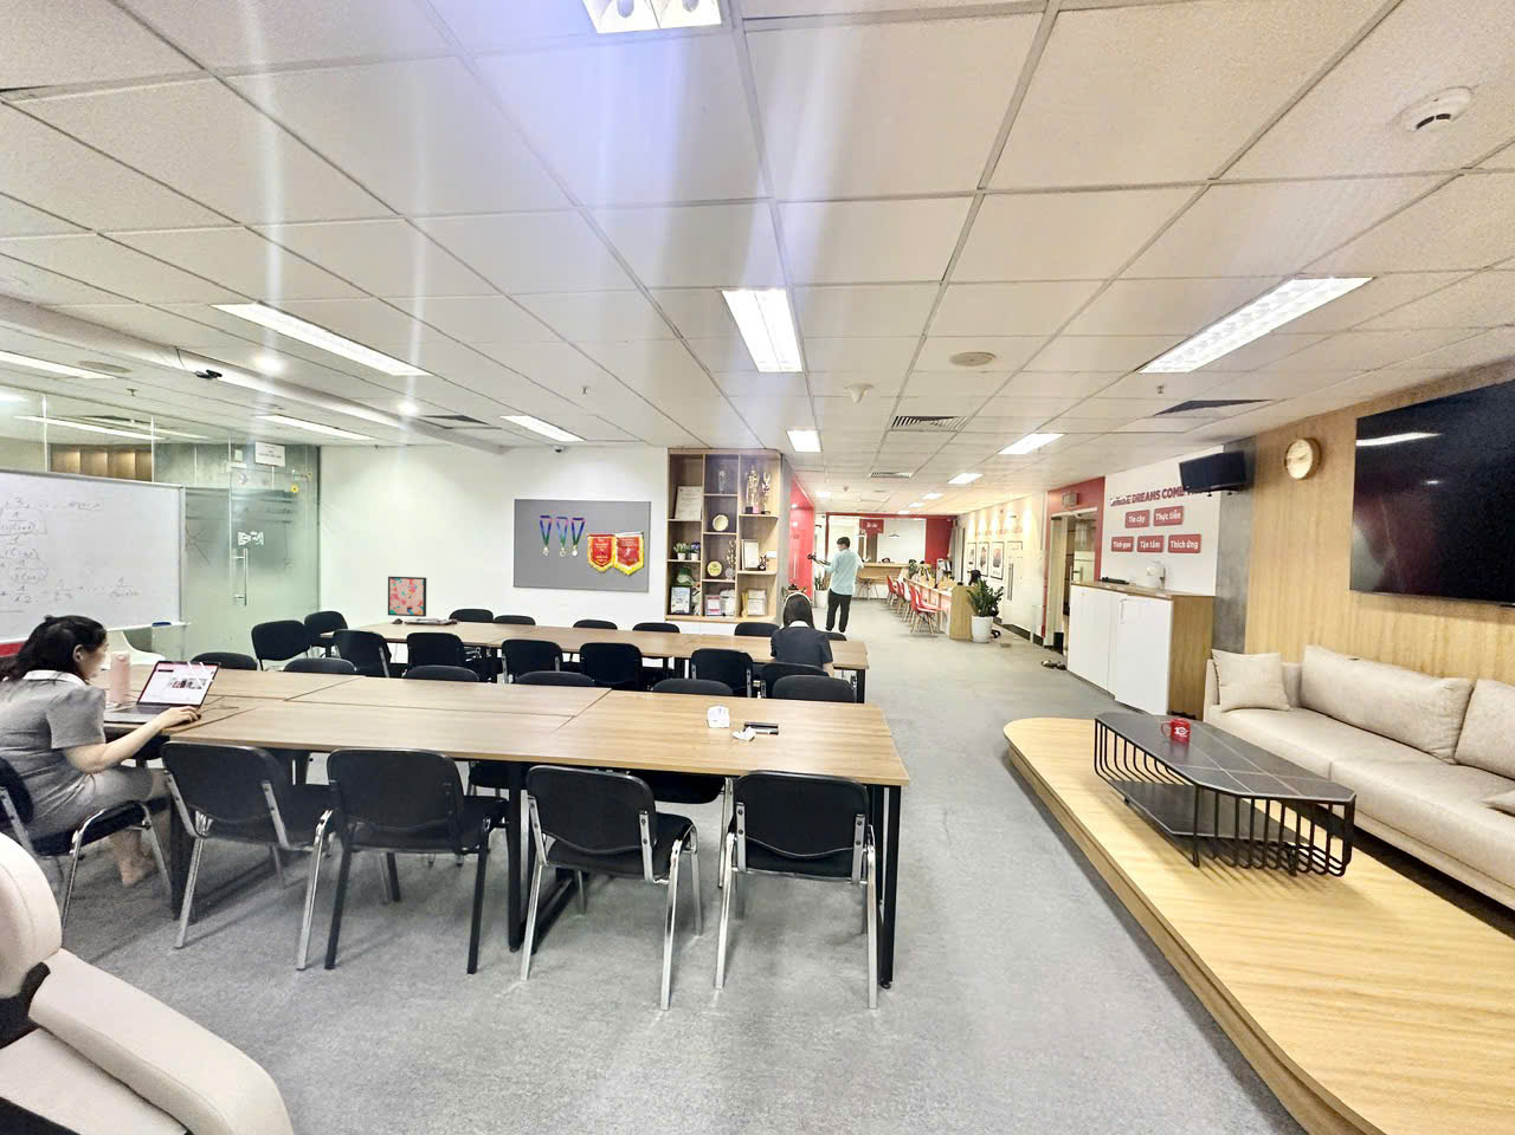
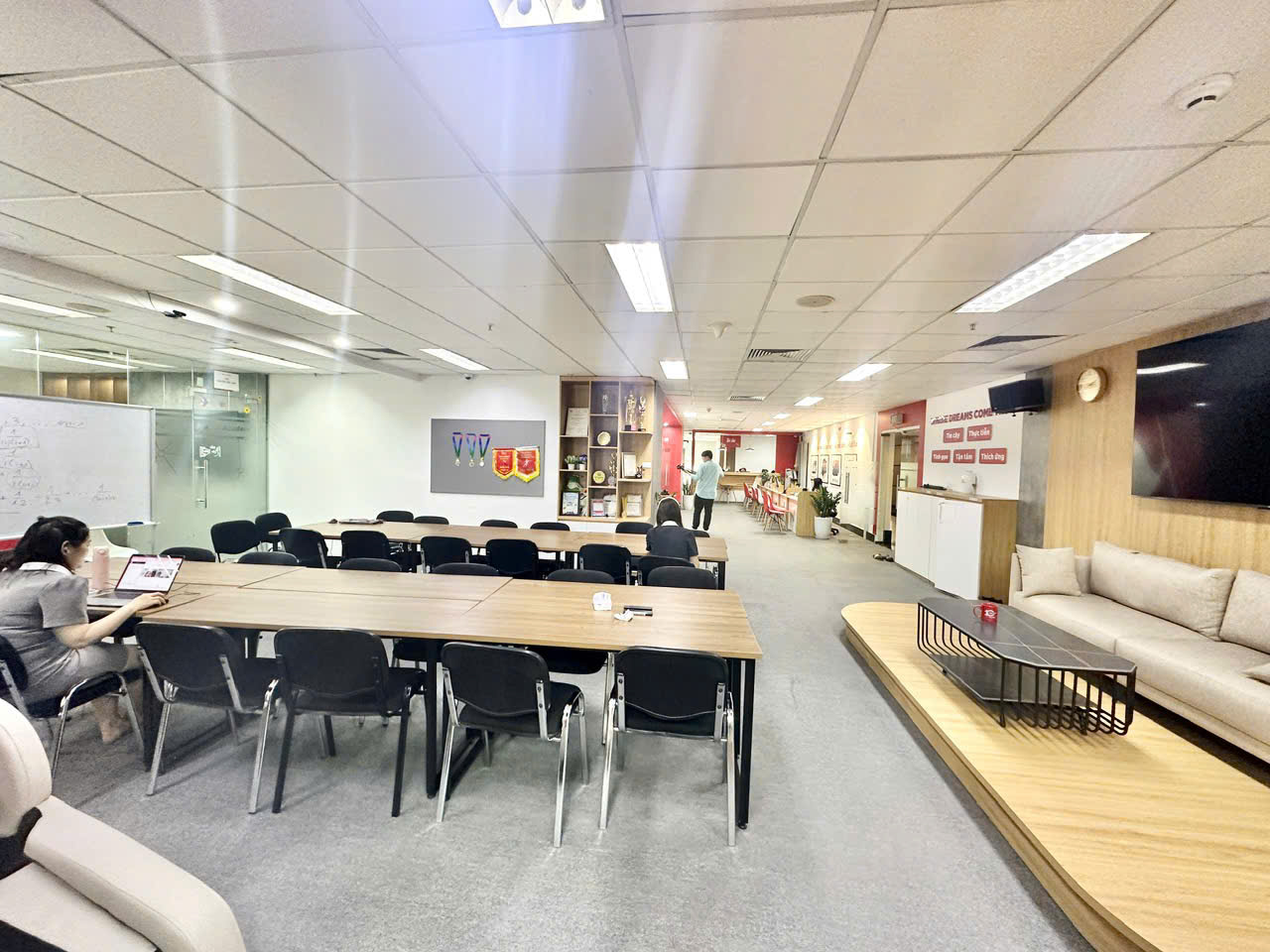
- wall art (407, 596)
